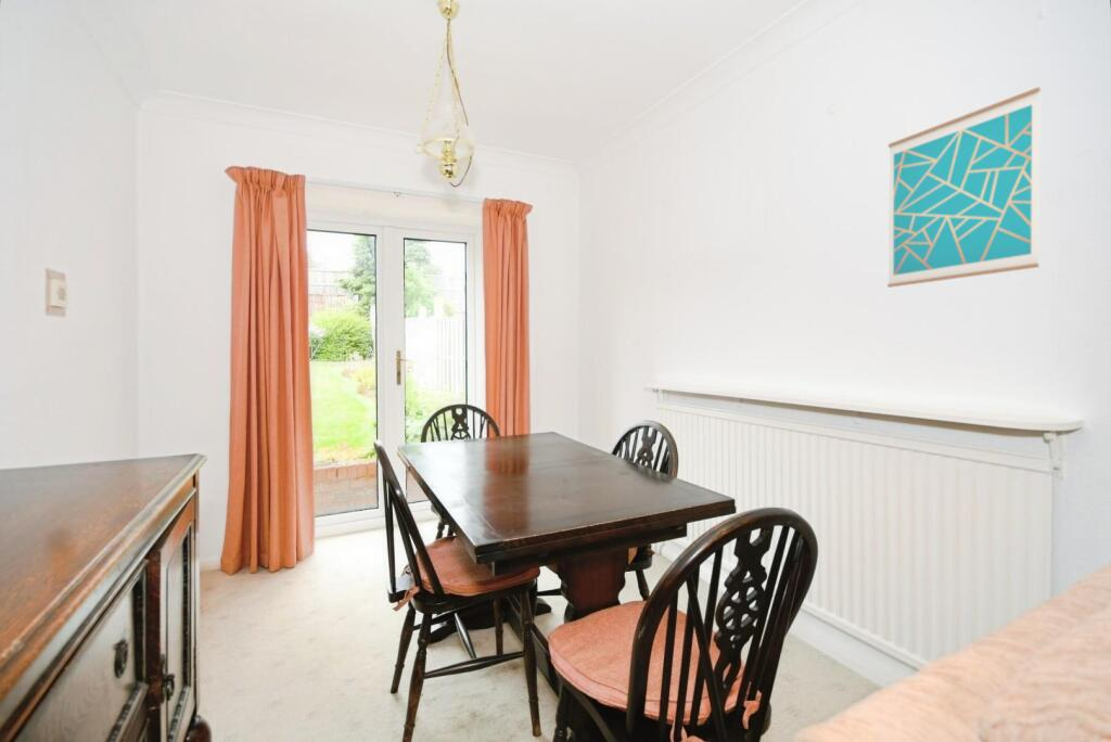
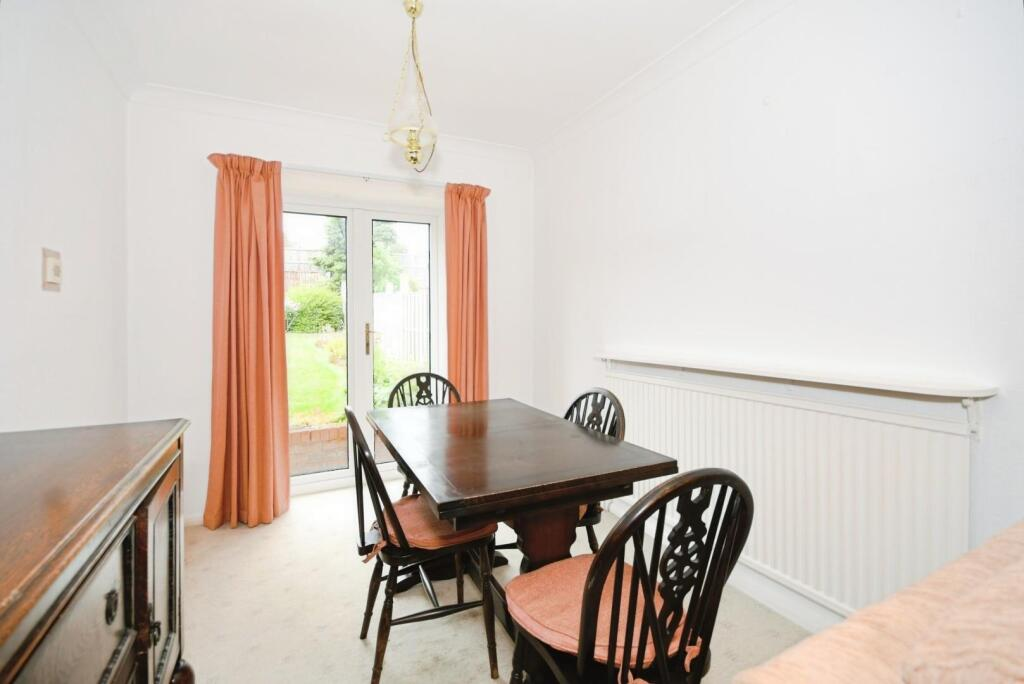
- wall art (955, 199)
